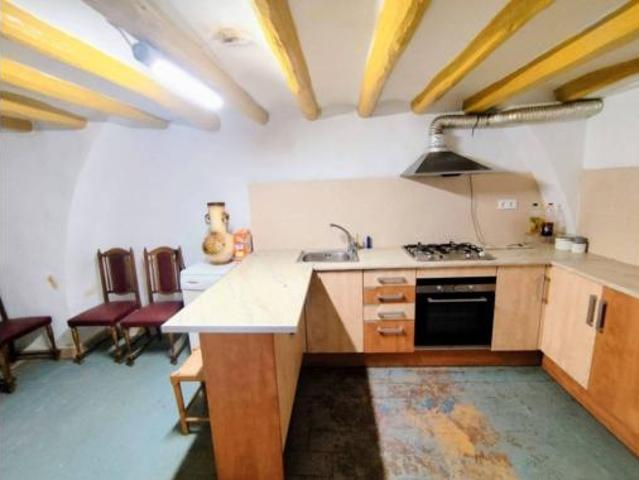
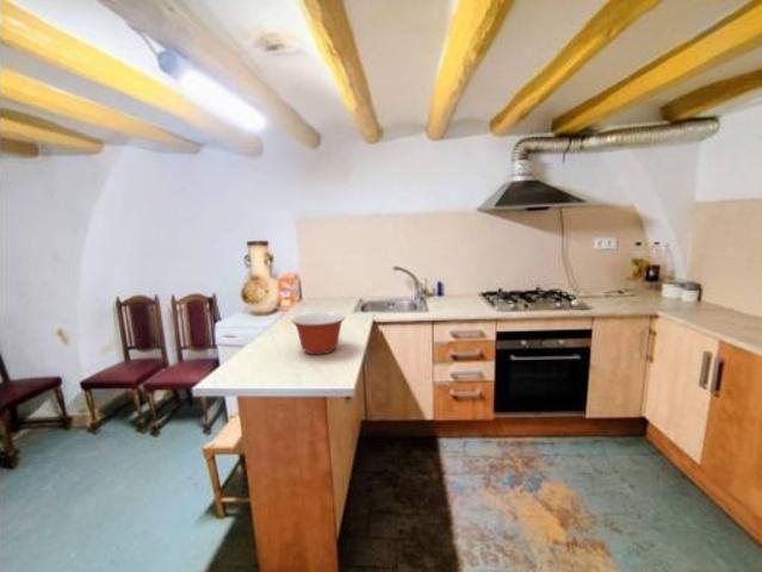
+ mixing bowl (318, 334)
